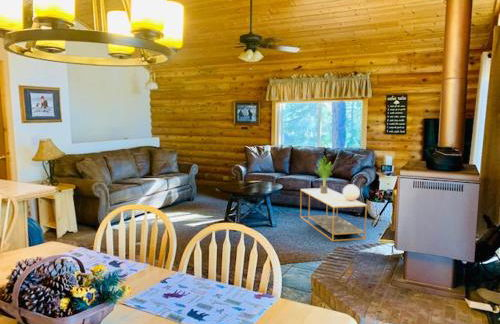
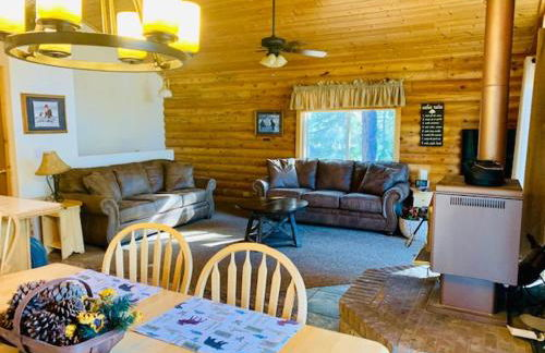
- potted plant (325, 174)
- decorative sphere (351, 192)
- coffee table (327, 211)
